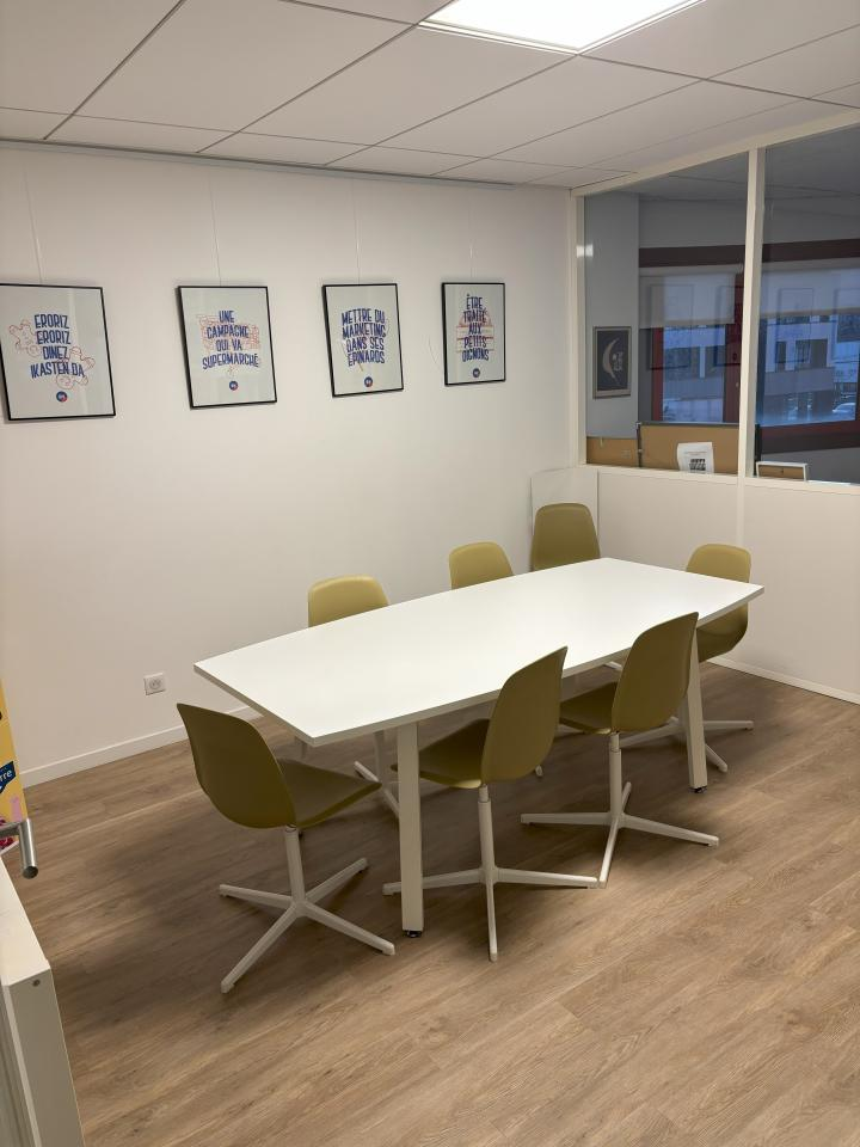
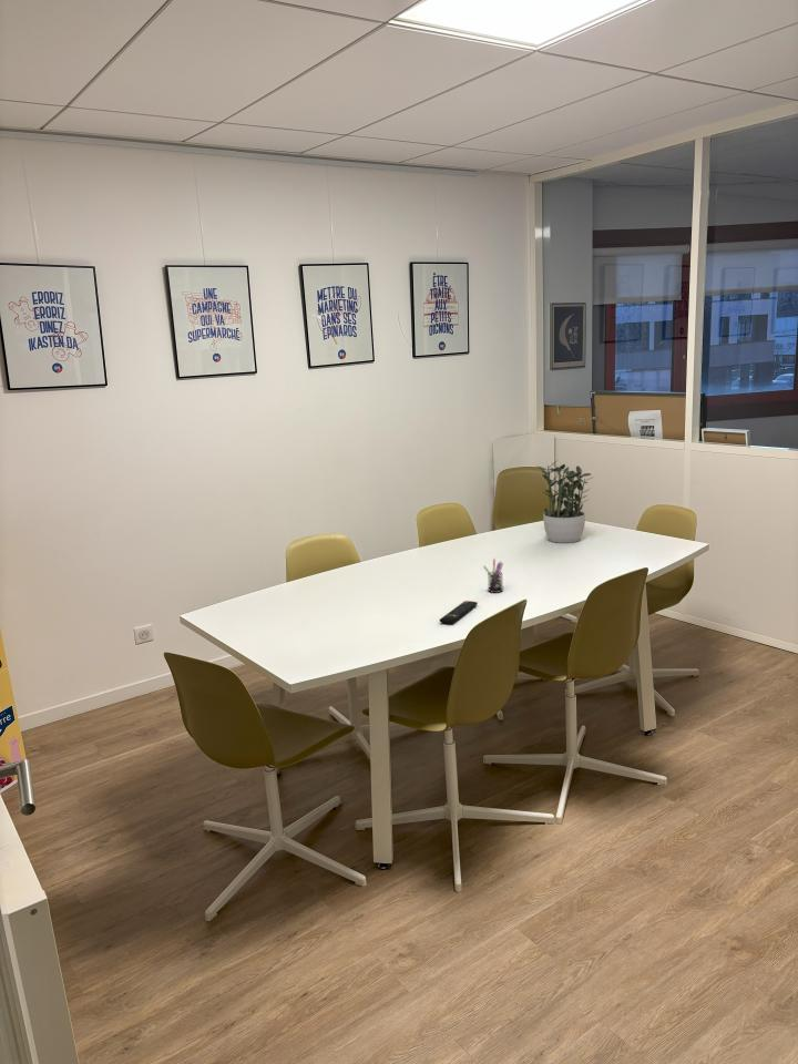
+ potted plant (565, 500)
+ pen holder (493, 575)
+ remote control (459, 612)
